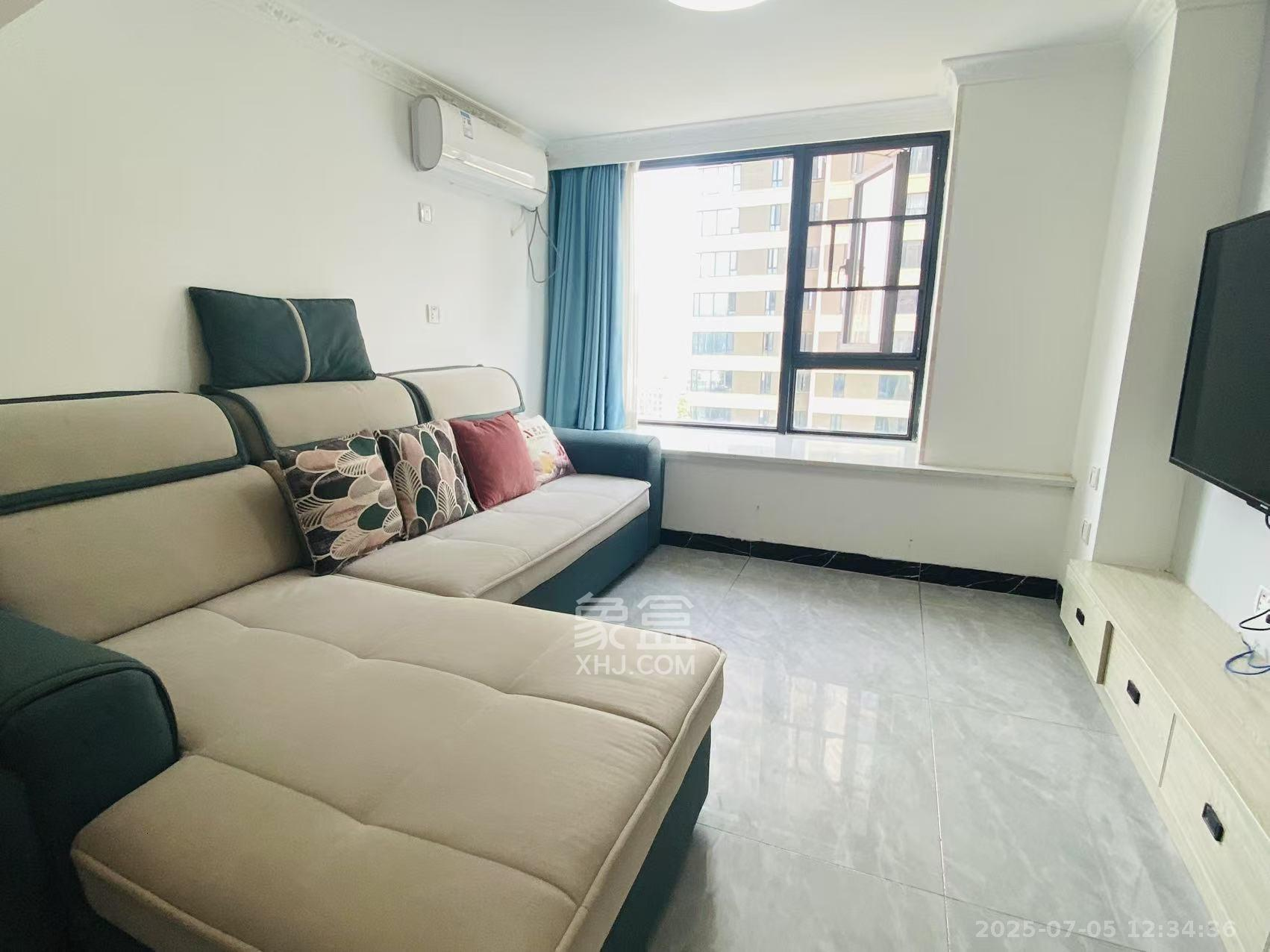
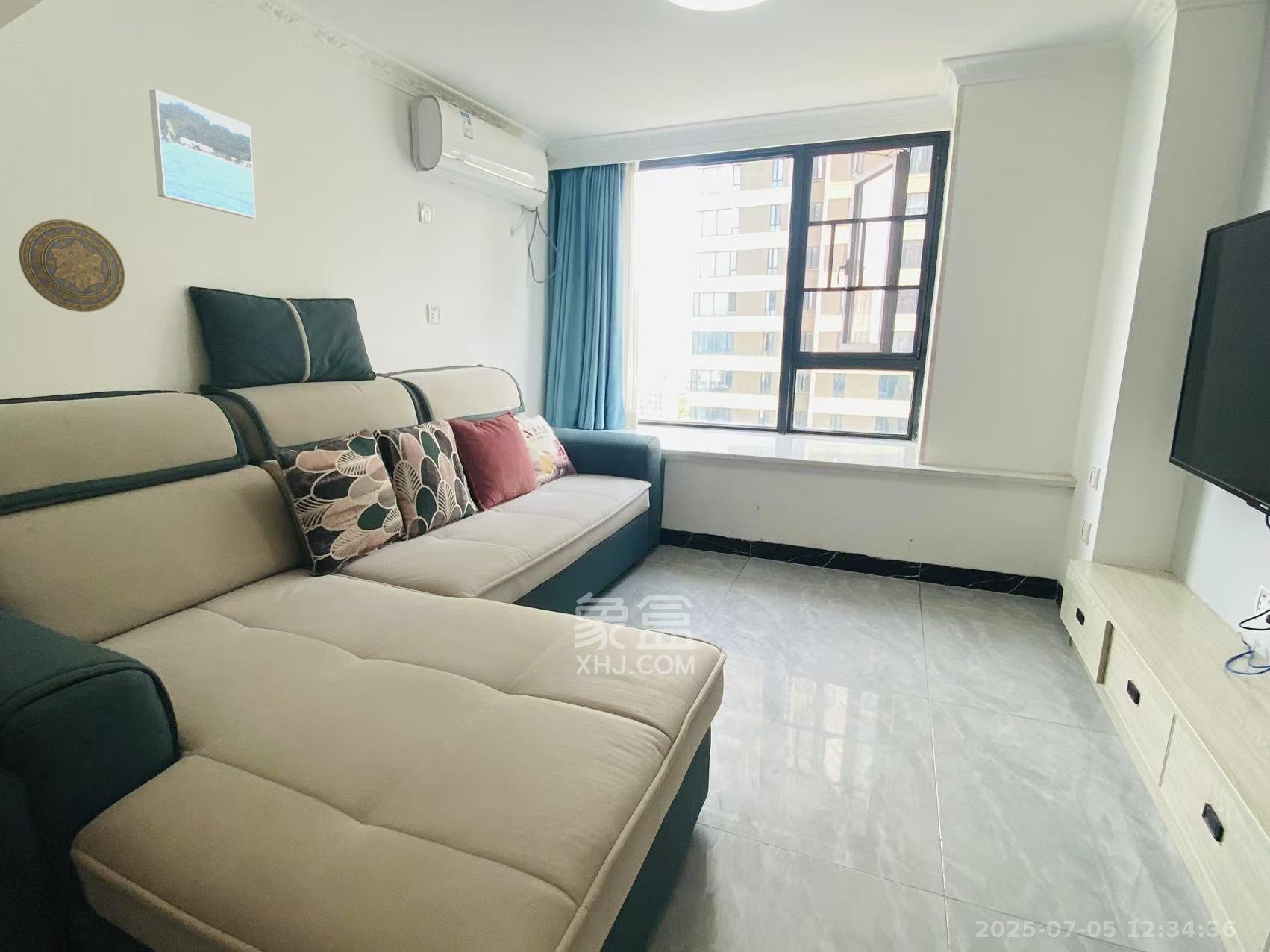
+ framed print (206, 159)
+ decorative plate (77, 266)
